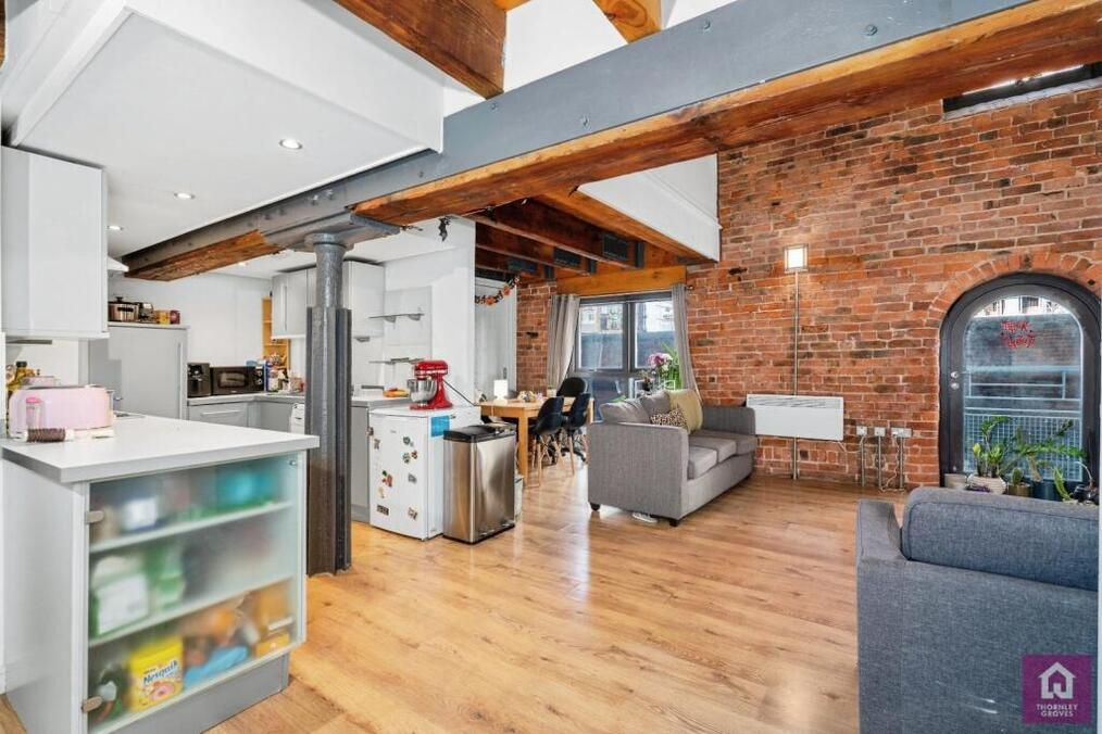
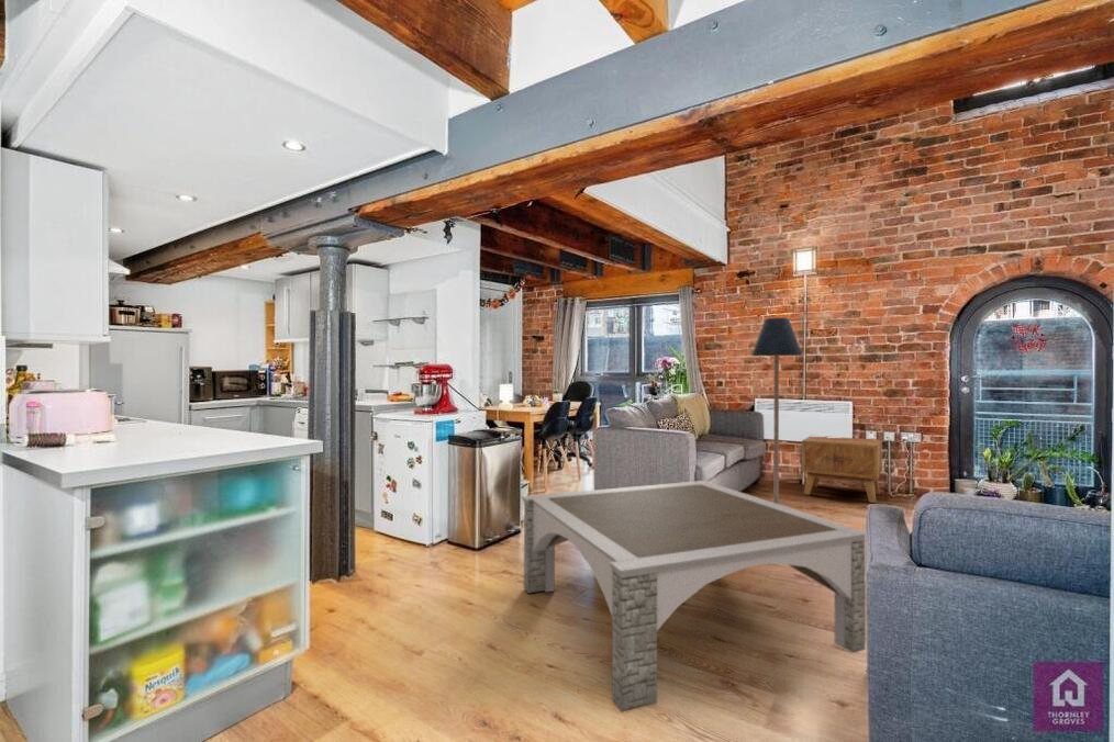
+ floor lamp (776, 415)
+ coffee table (673, 563)
+ side table (842, 466)
